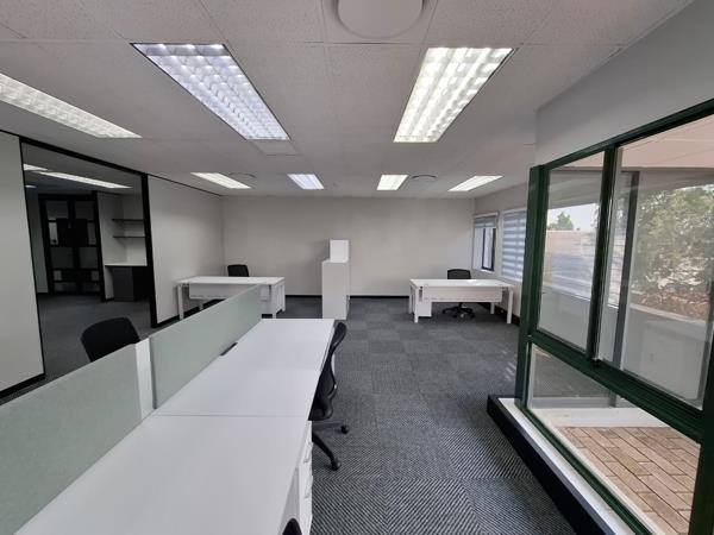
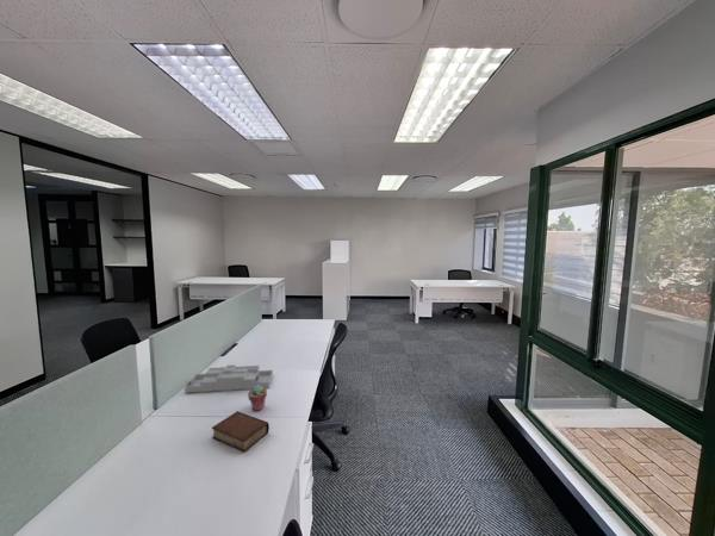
+ desk organizer (231, 376)
+ book (241, 429)
+ potted succulent (257, 395)
